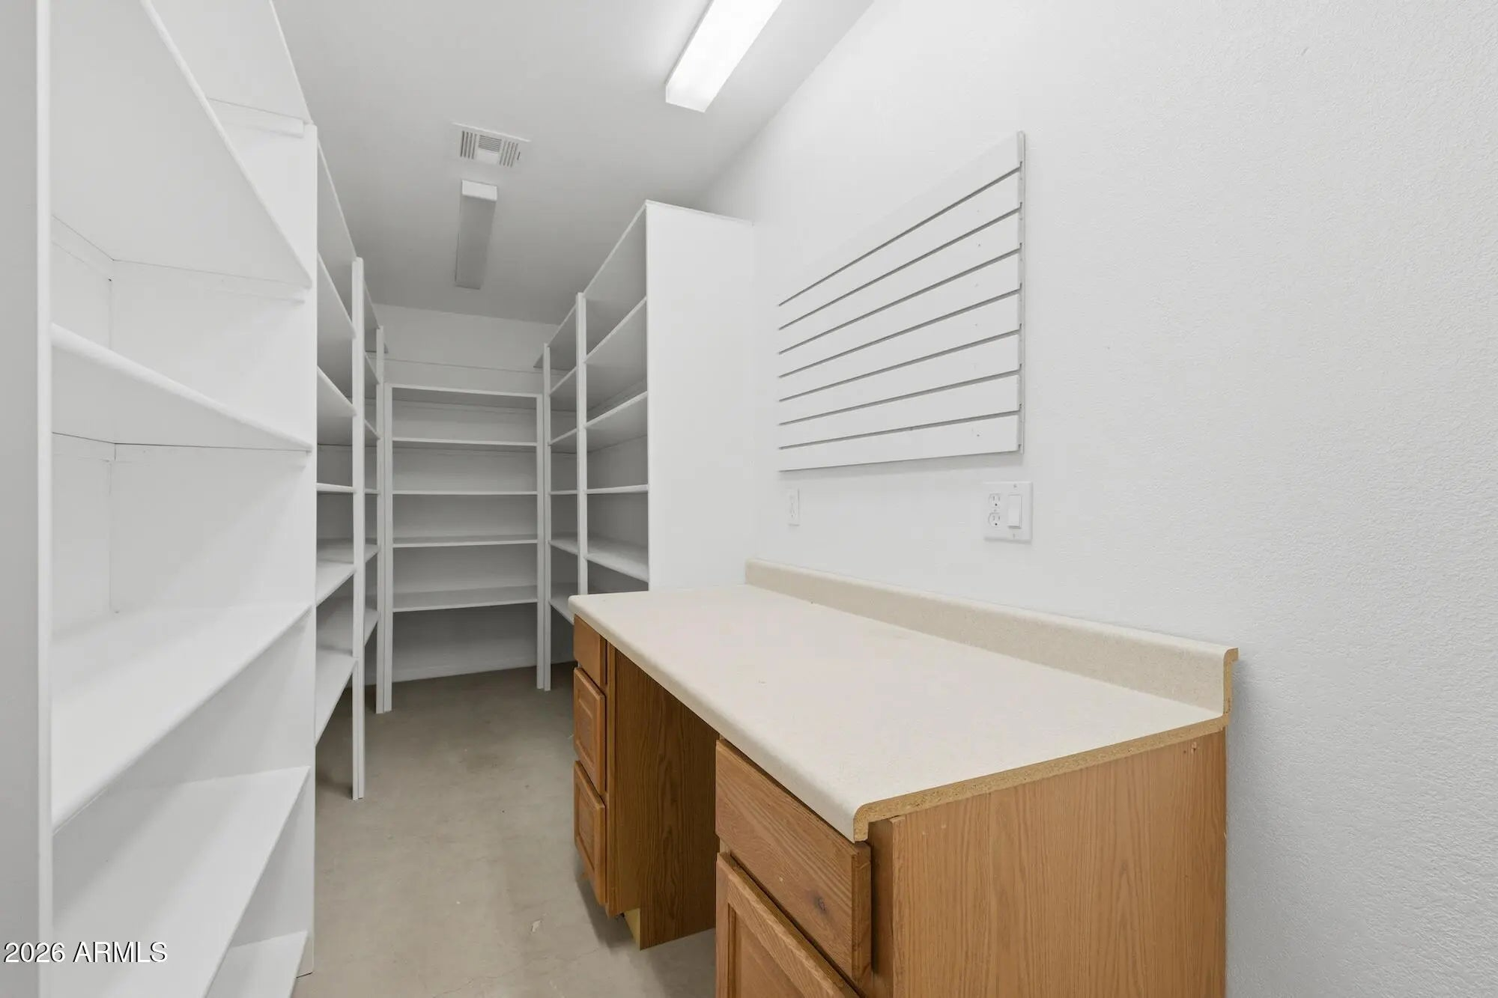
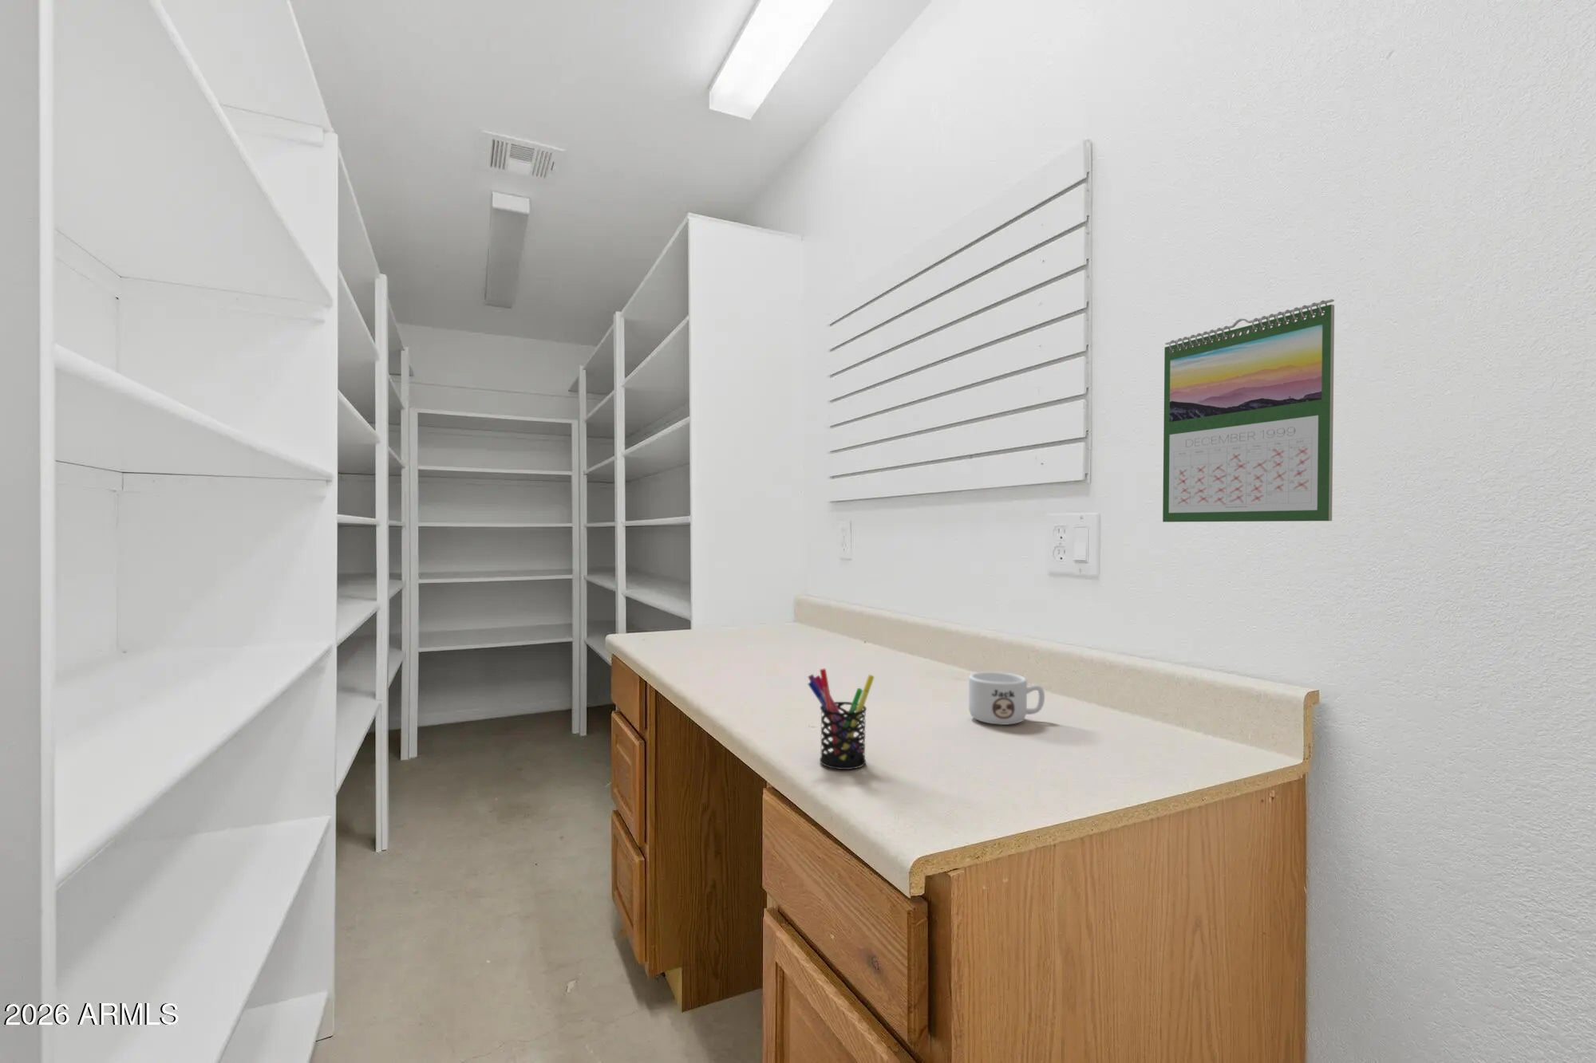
+ calendar (1239, 420)
+ pen holder (844, 715)
+ mug (1006, 698)
